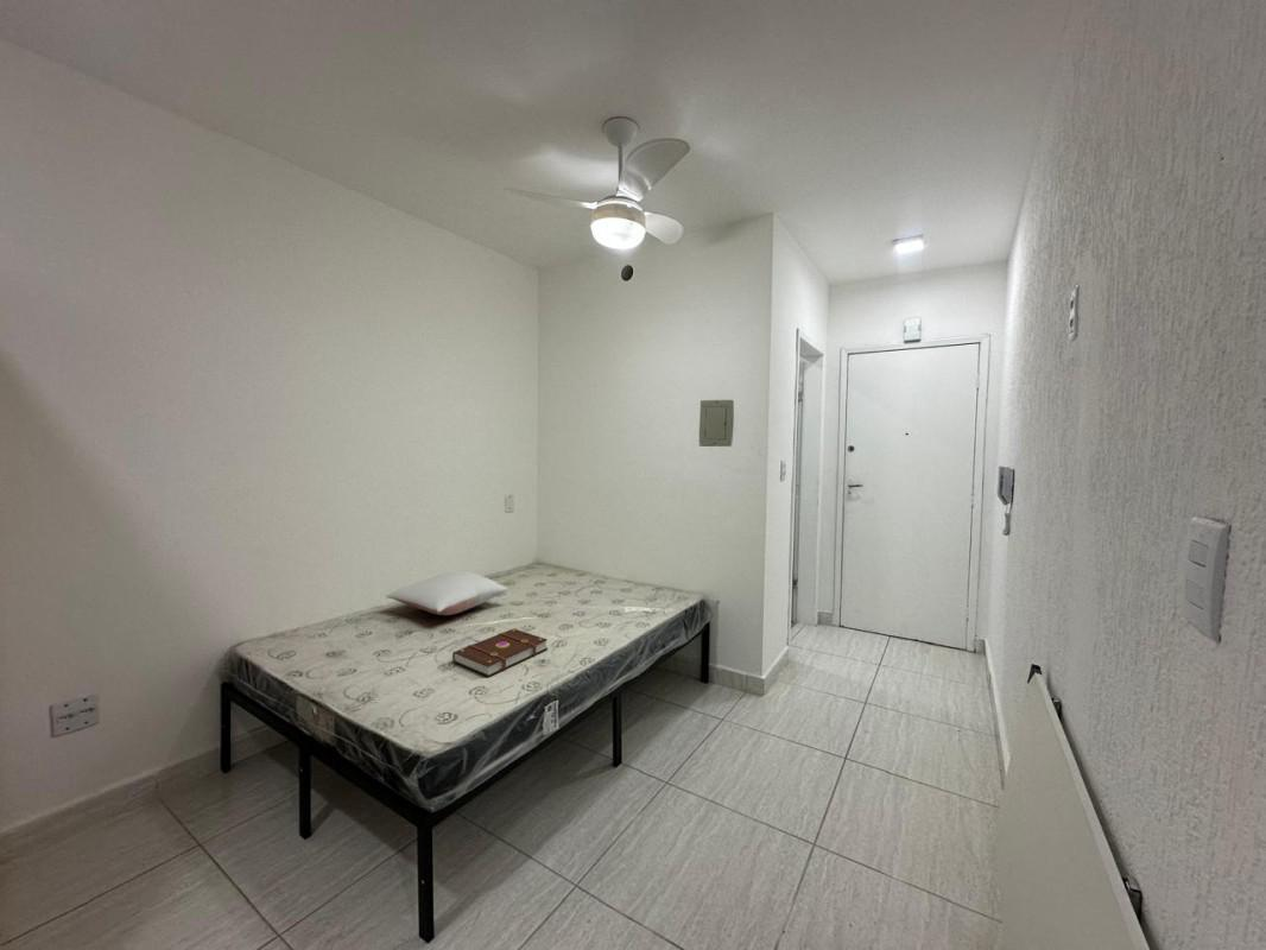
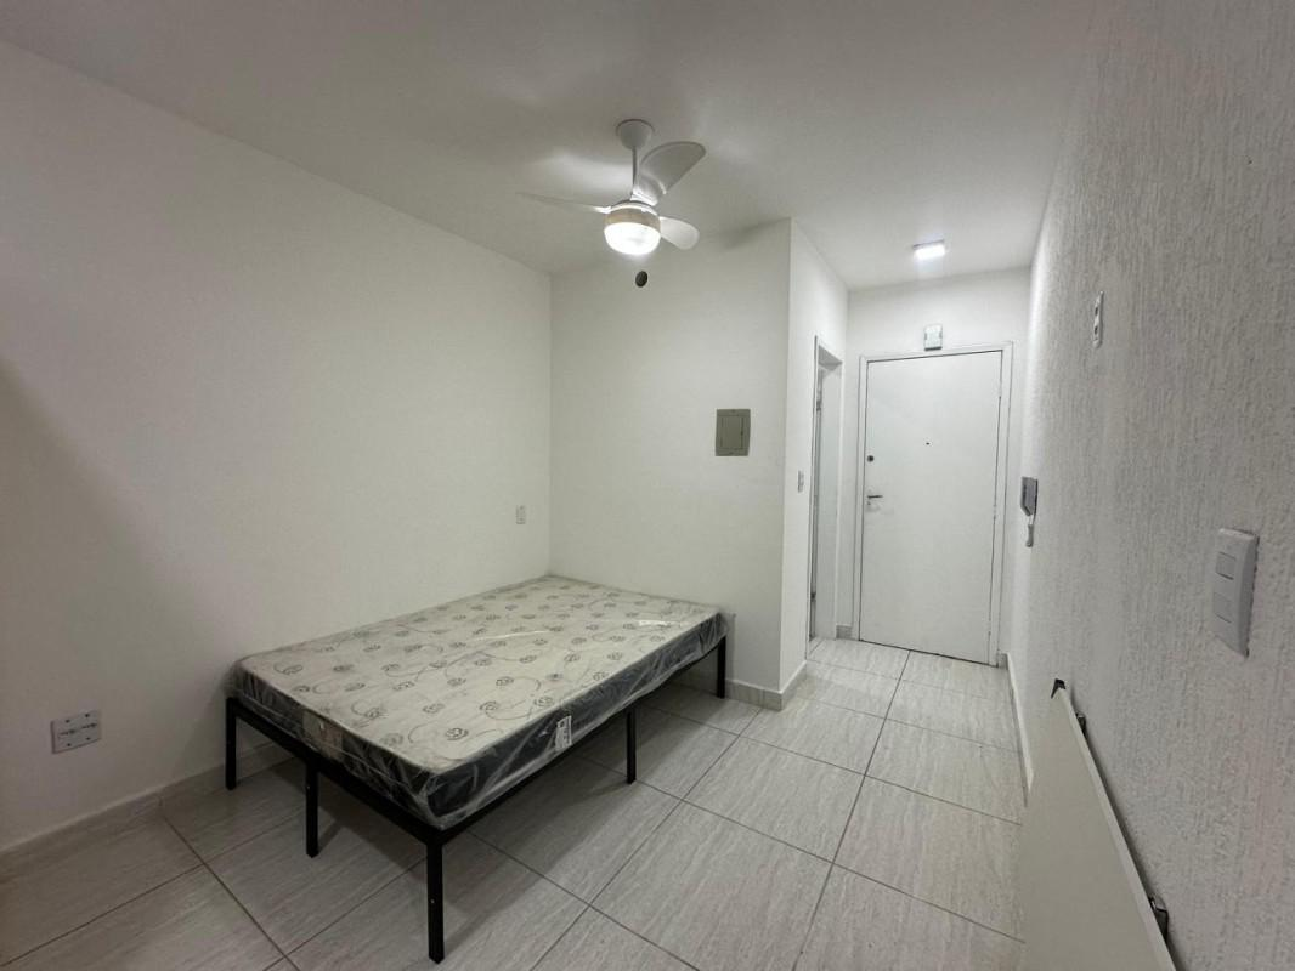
- book (501, 648)
- pillow (448, 593)
